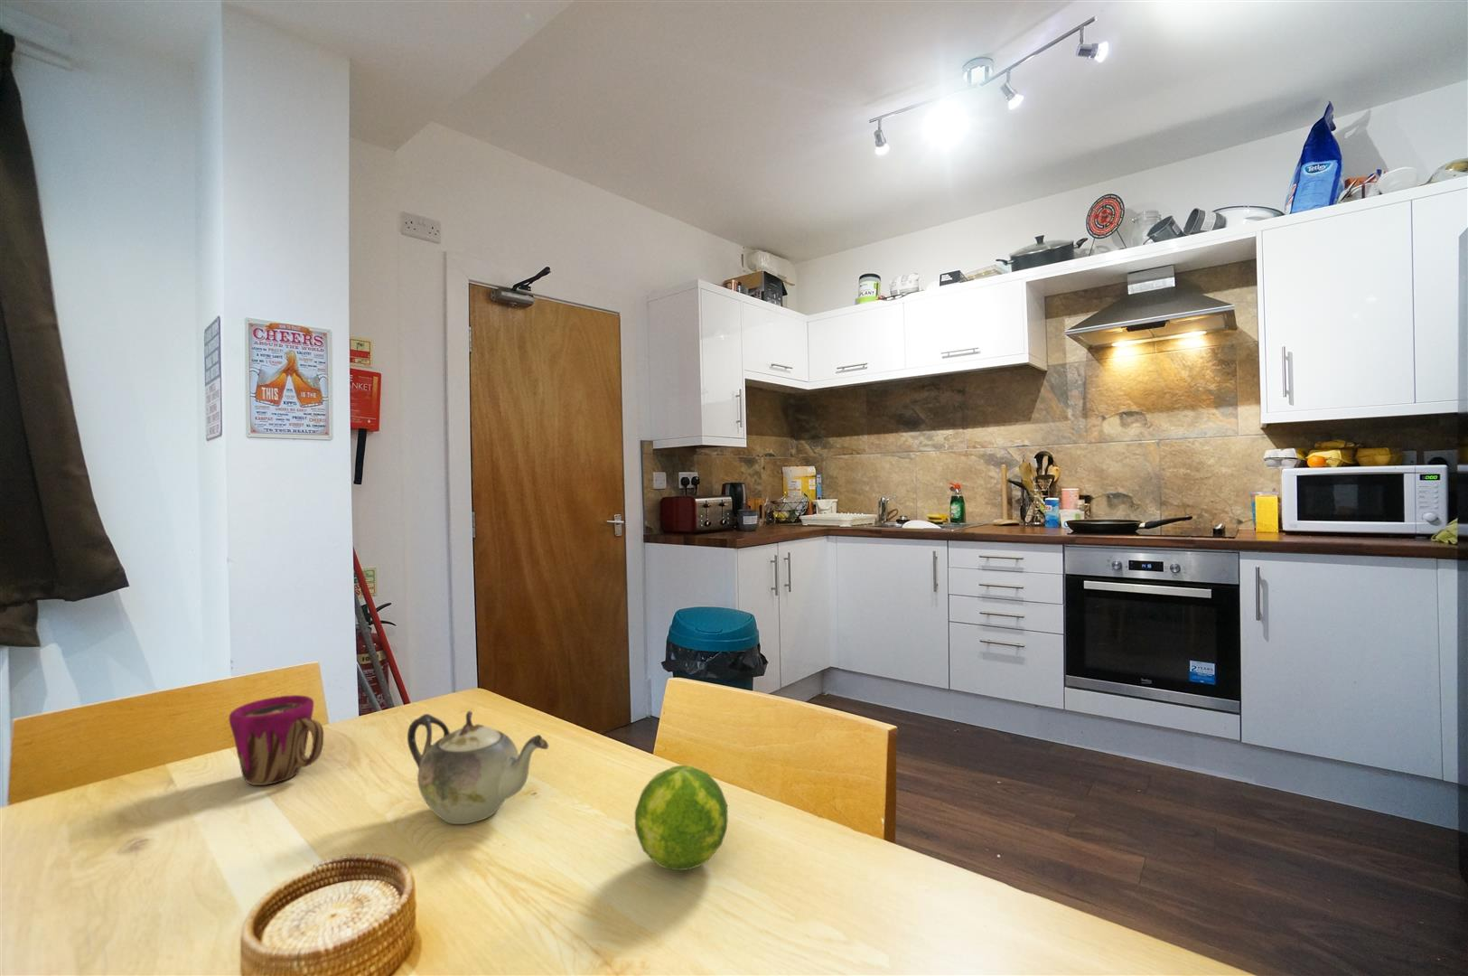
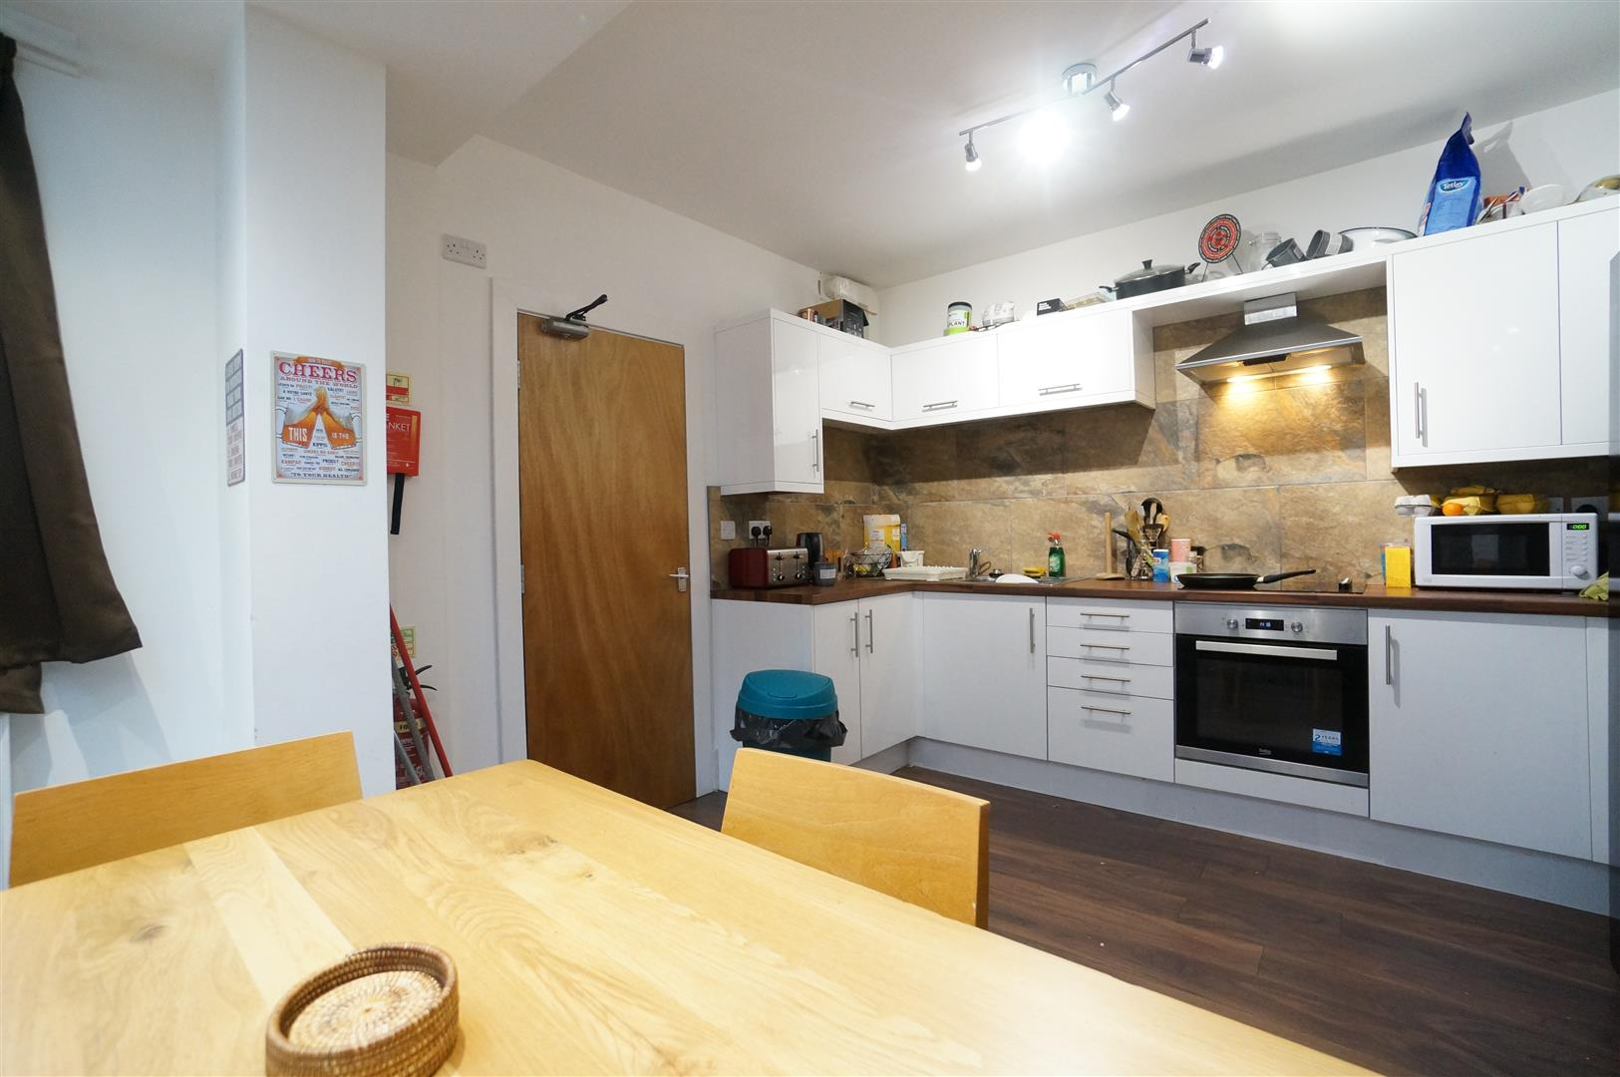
- cup (281, 740)
- fruit (681, 816)
- teapot (476, 761)
